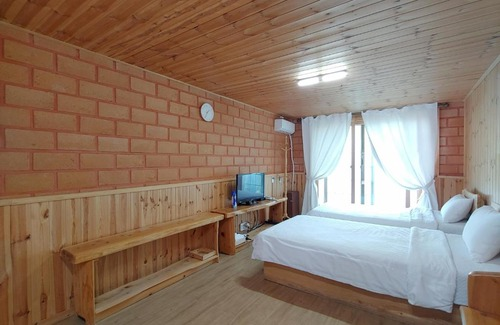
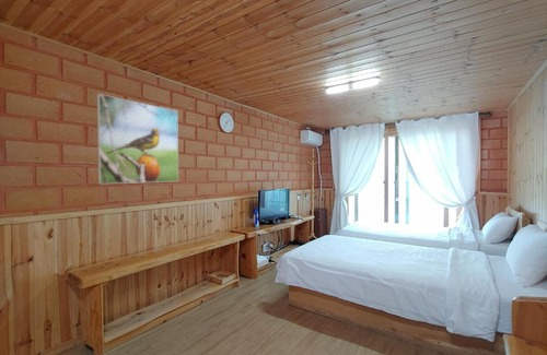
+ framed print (142, 143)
